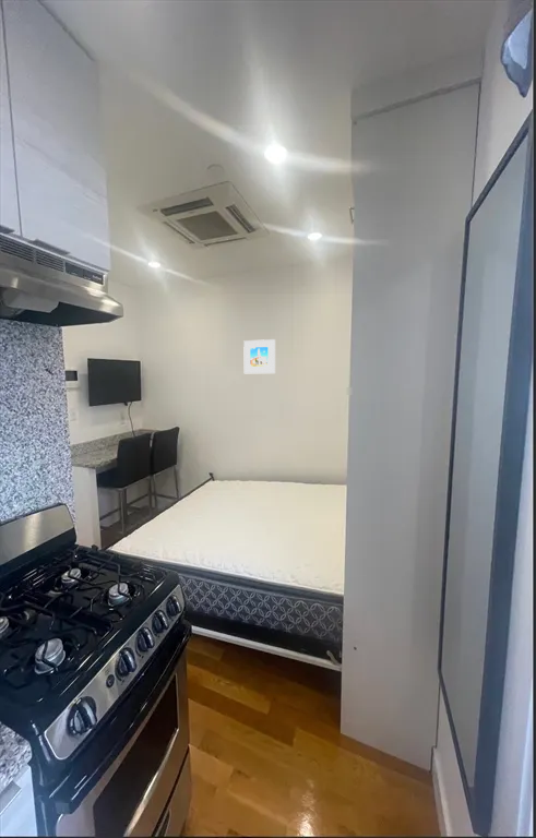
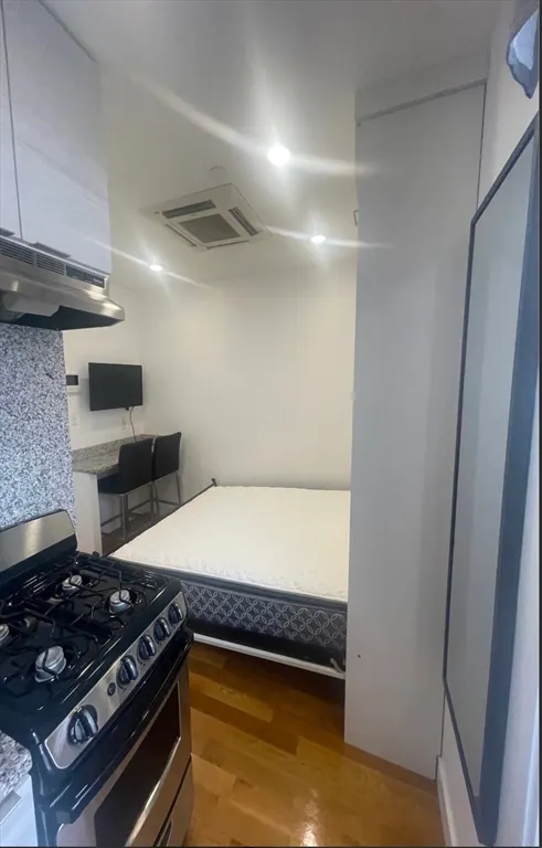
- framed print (259, 357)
